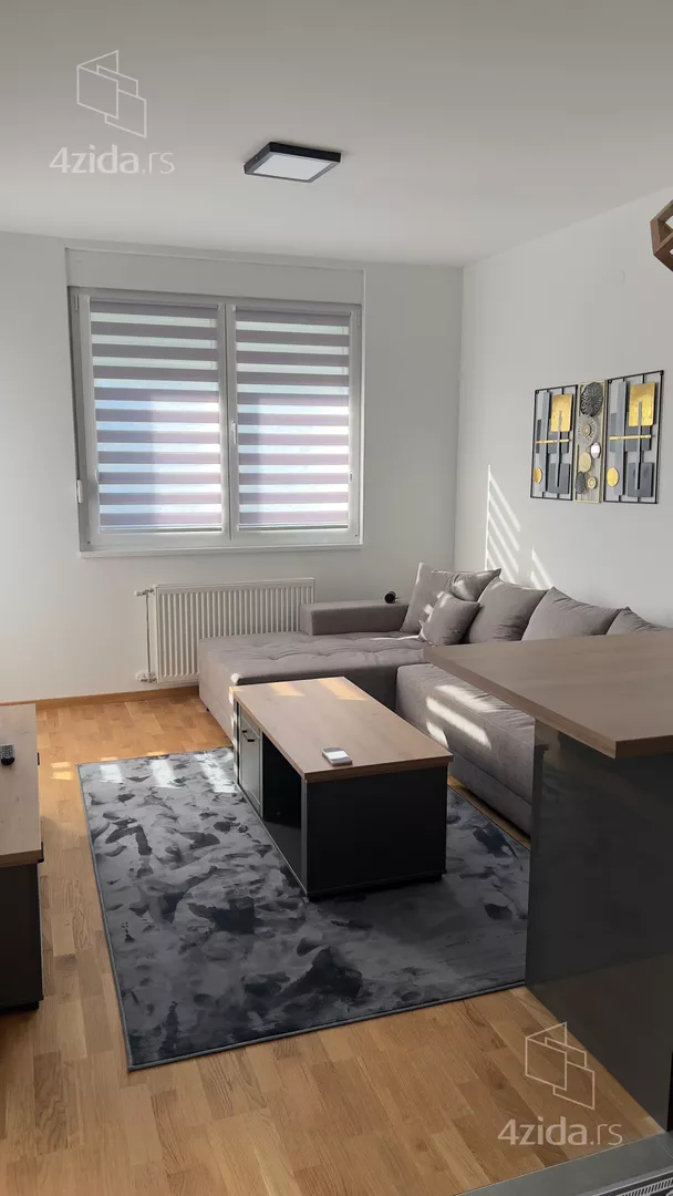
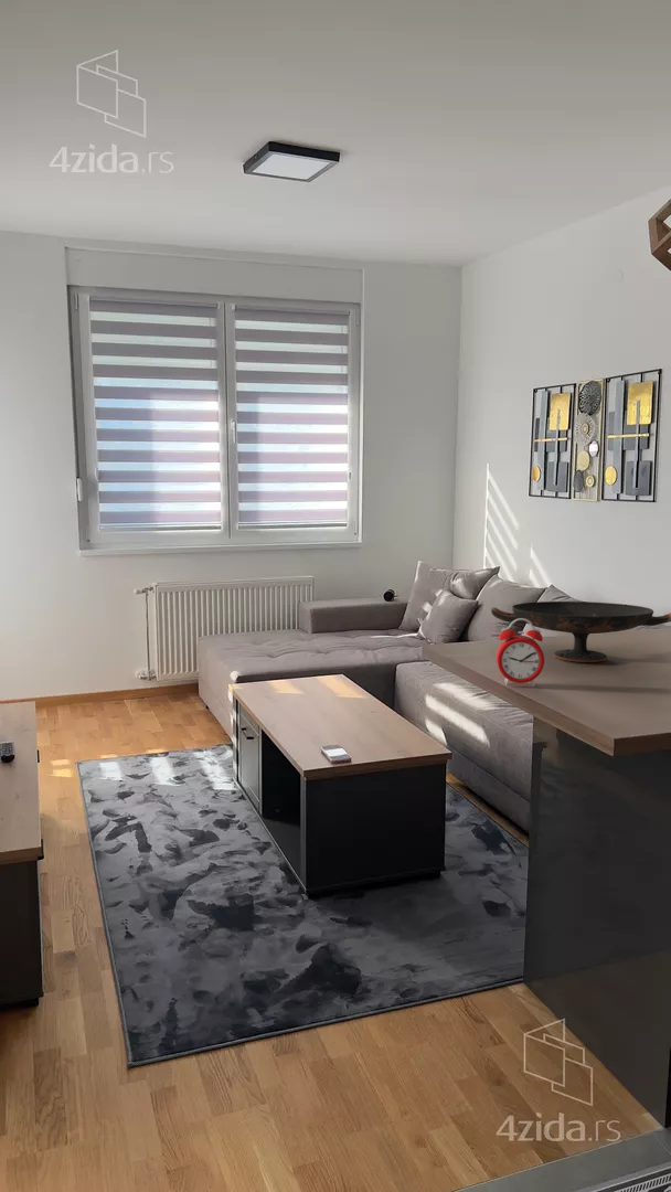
+ alarm clock (520, 651)
+ decorative bowl (581, 631)
